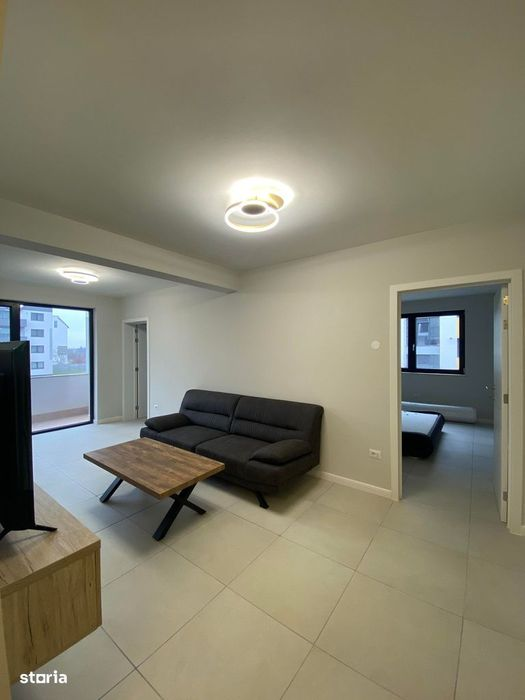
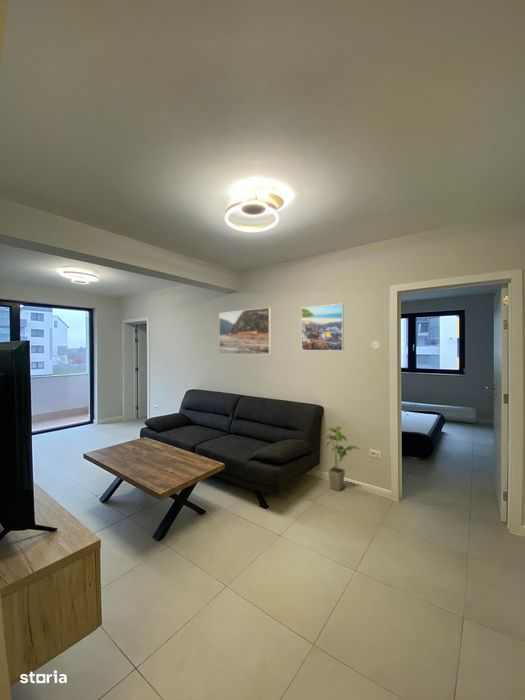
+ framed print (321, 328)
+ house plant (340, 458)
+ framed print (243, 332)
